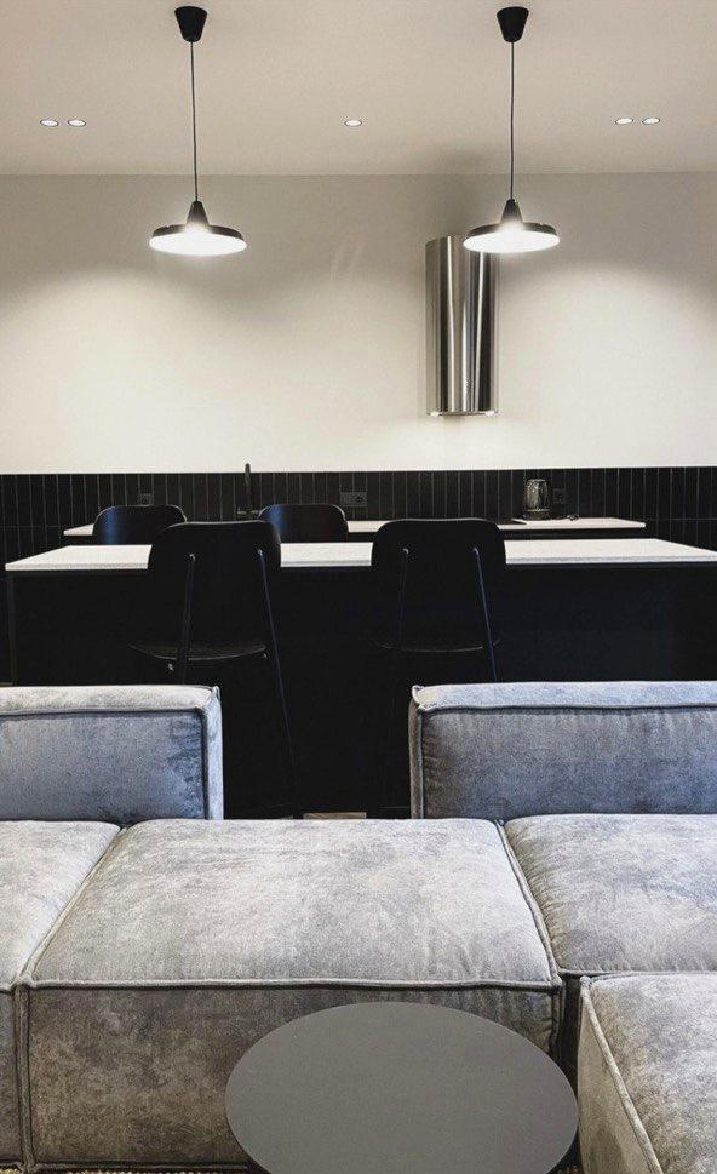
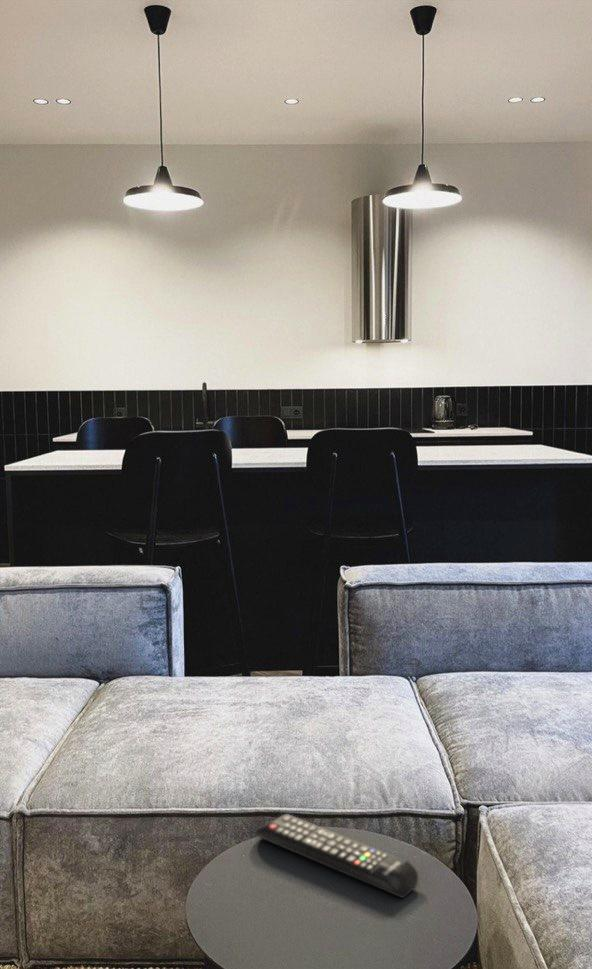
+ remote control (332, 852)
